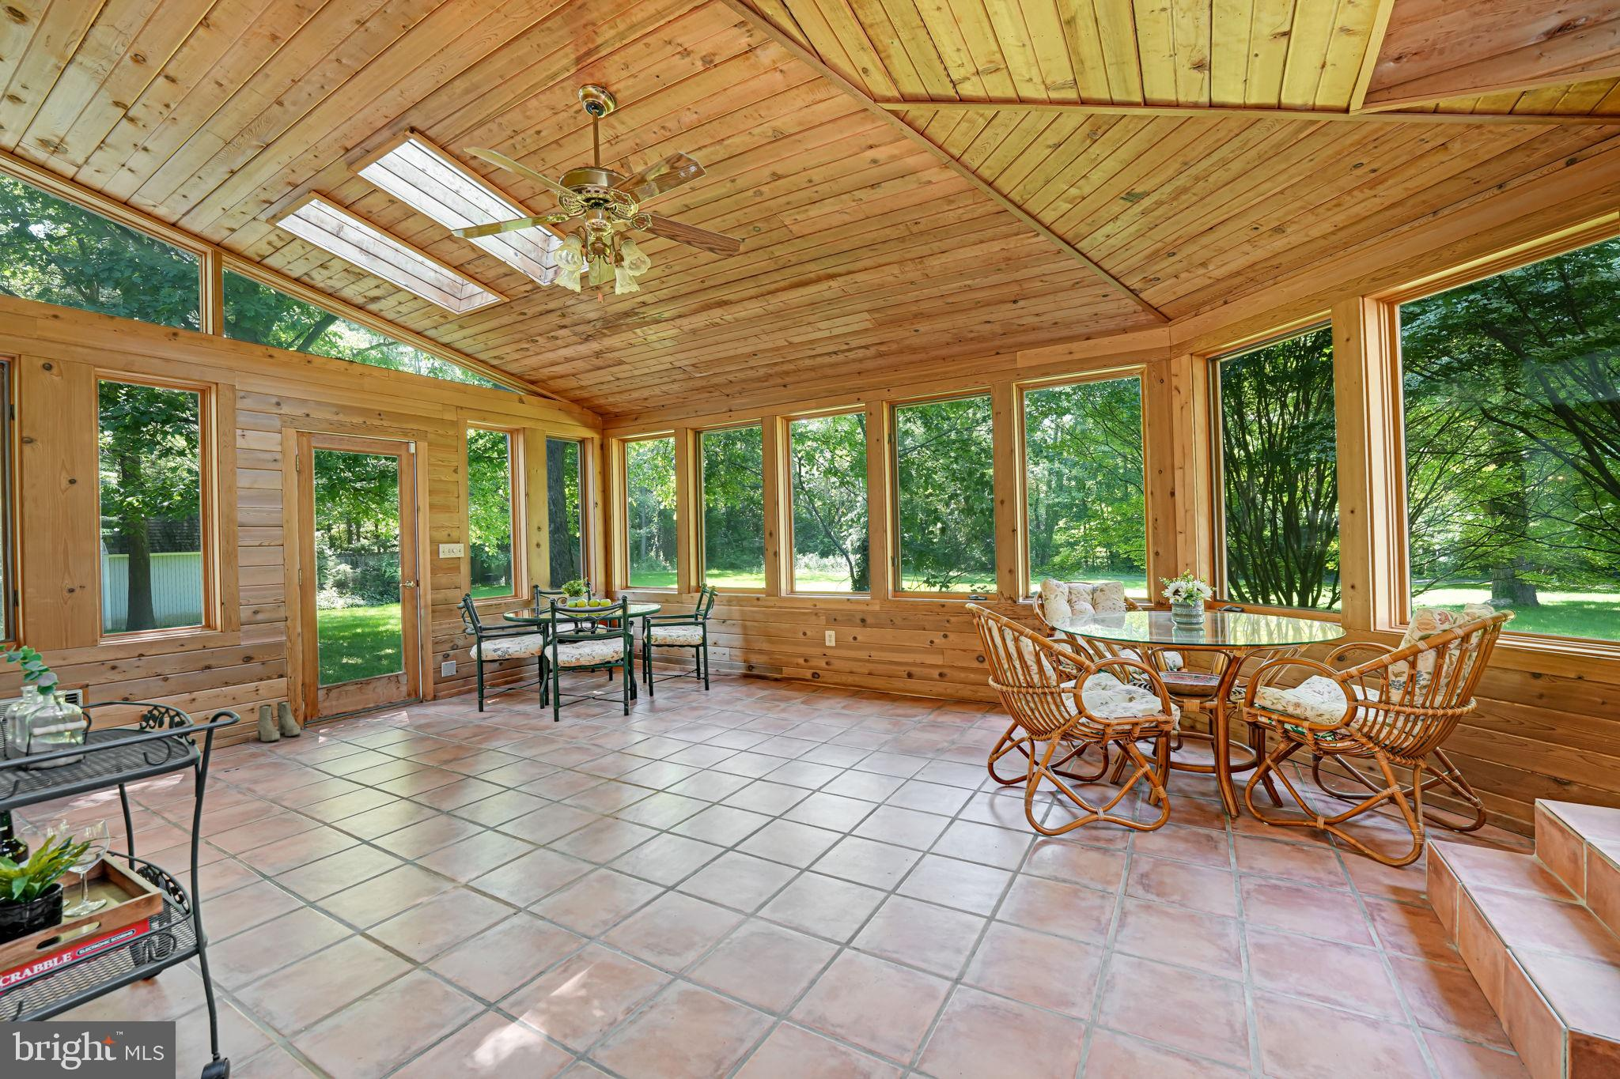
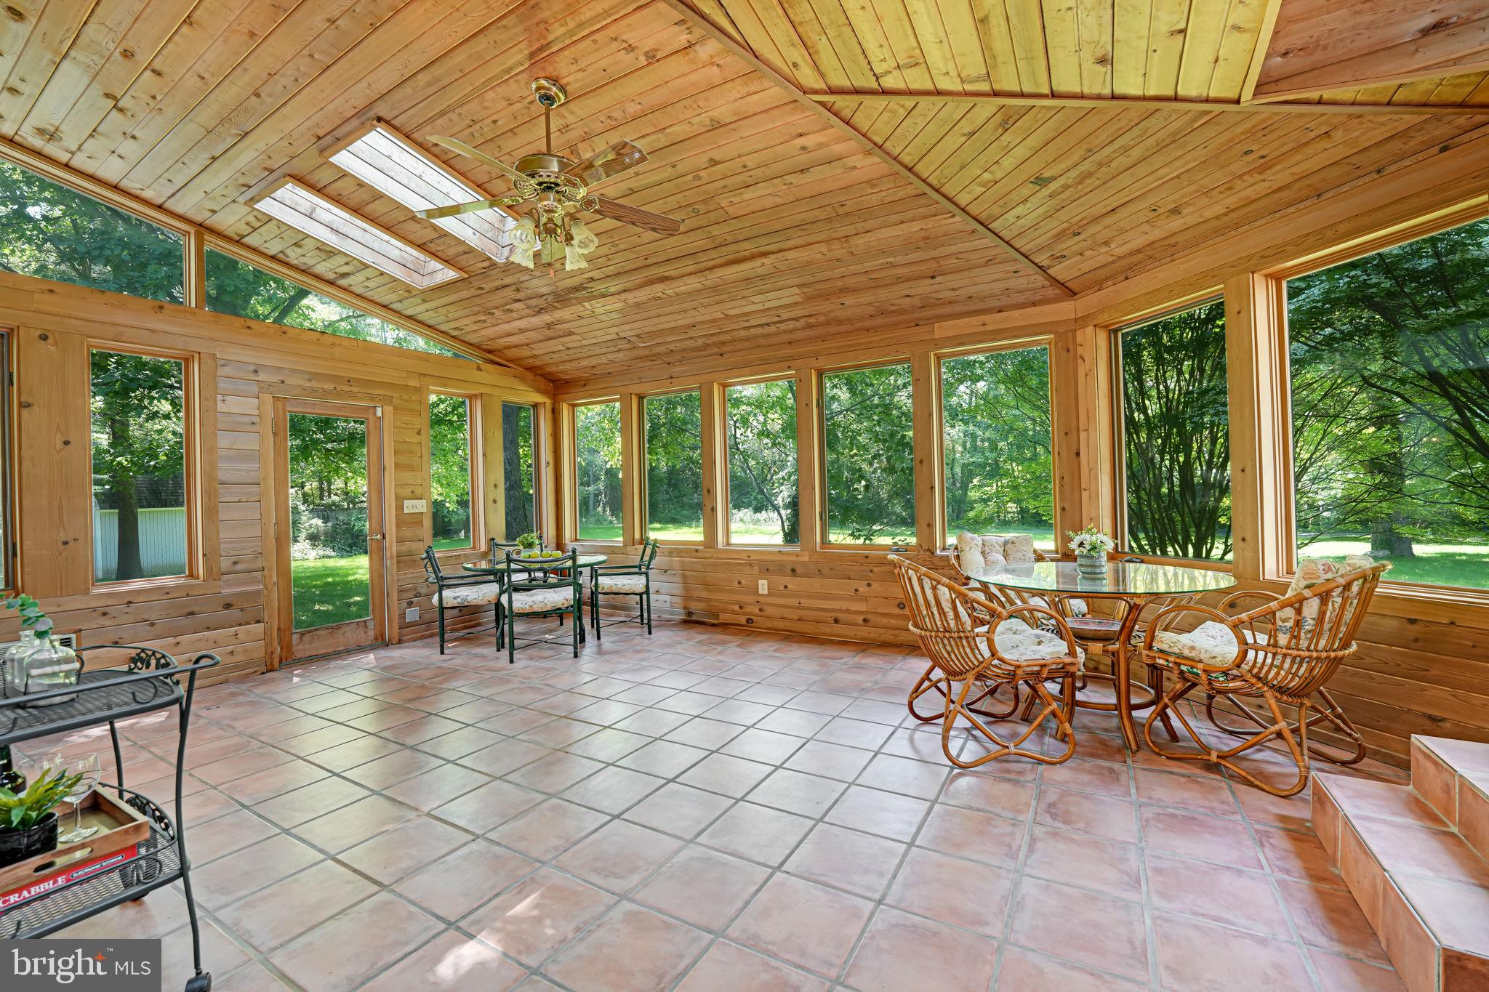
- boots (278, 720)
